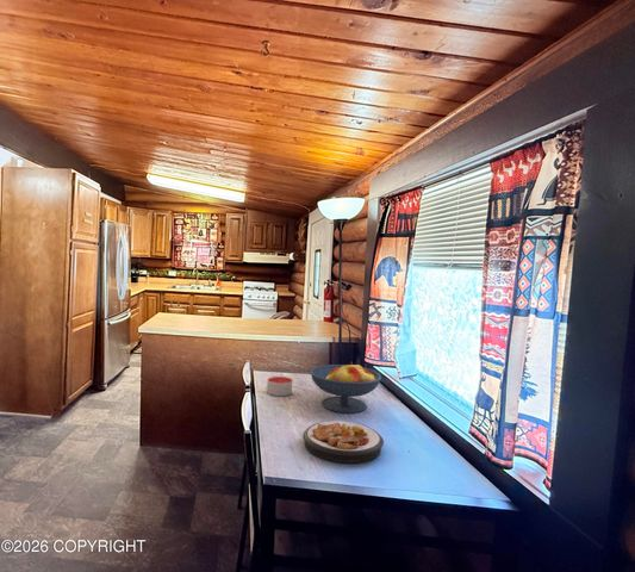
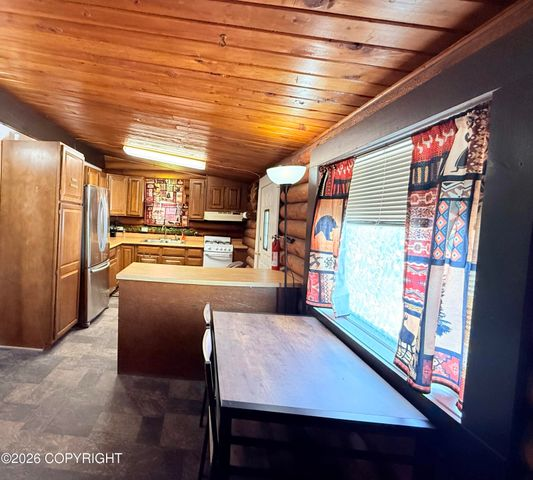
- fruit bowl (344, 383)
- plate (343, 436)
- candle (279, 385)
